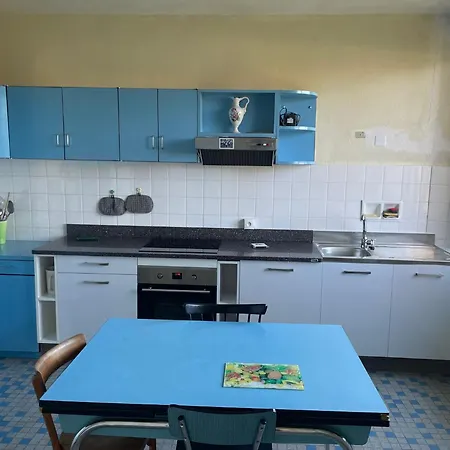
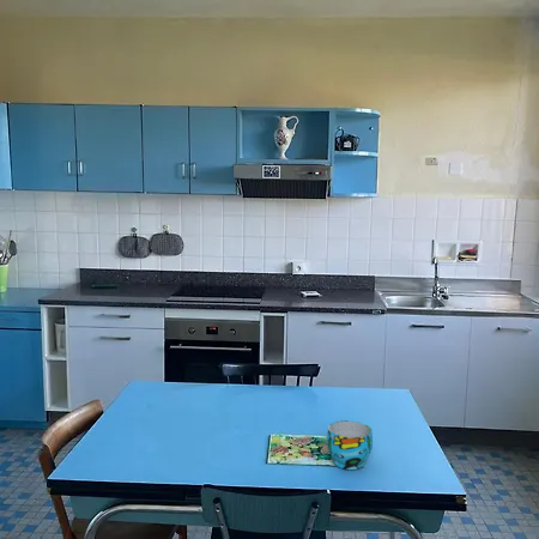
+ cup (349, 444)
